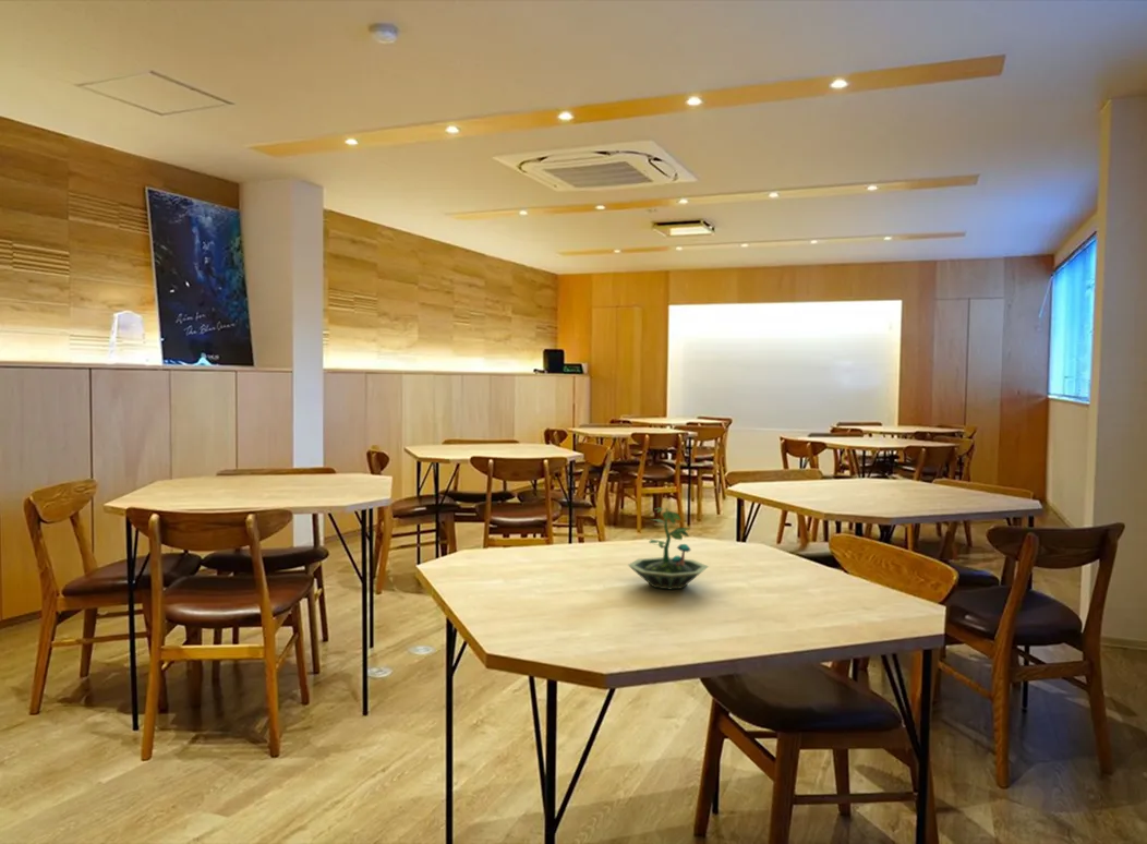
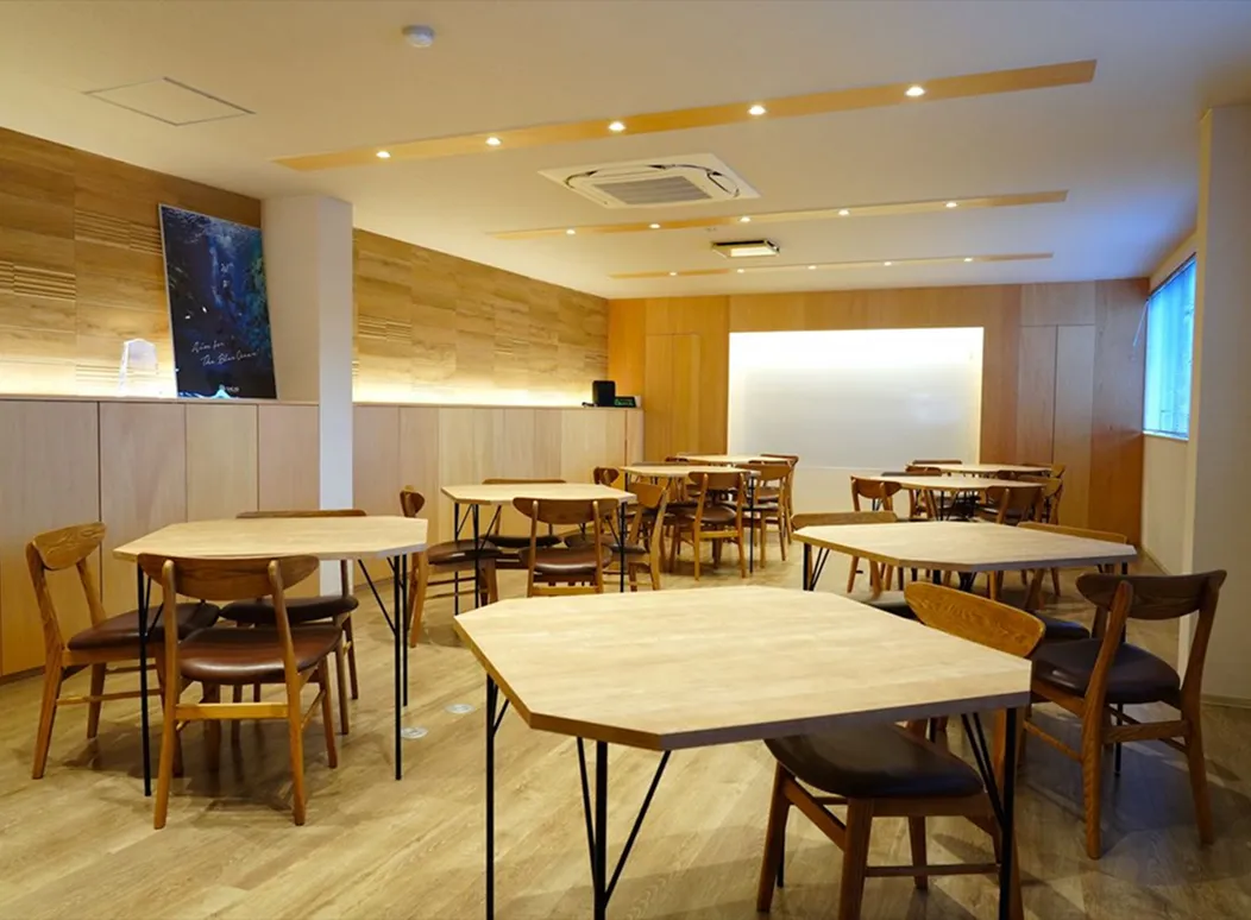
- terrarium (666, 522)
